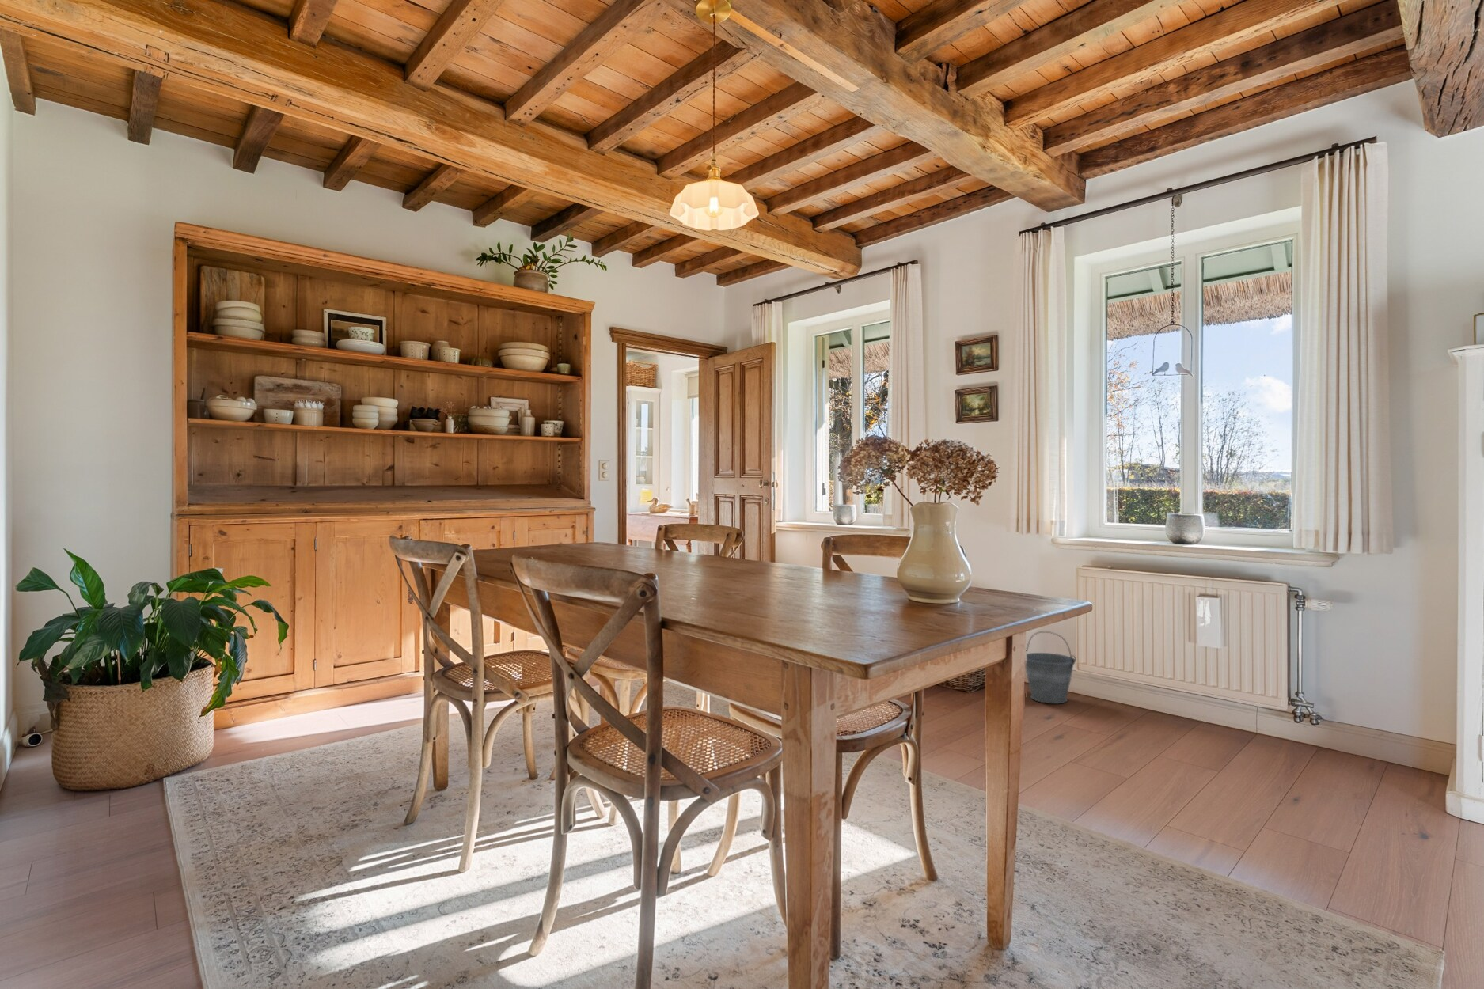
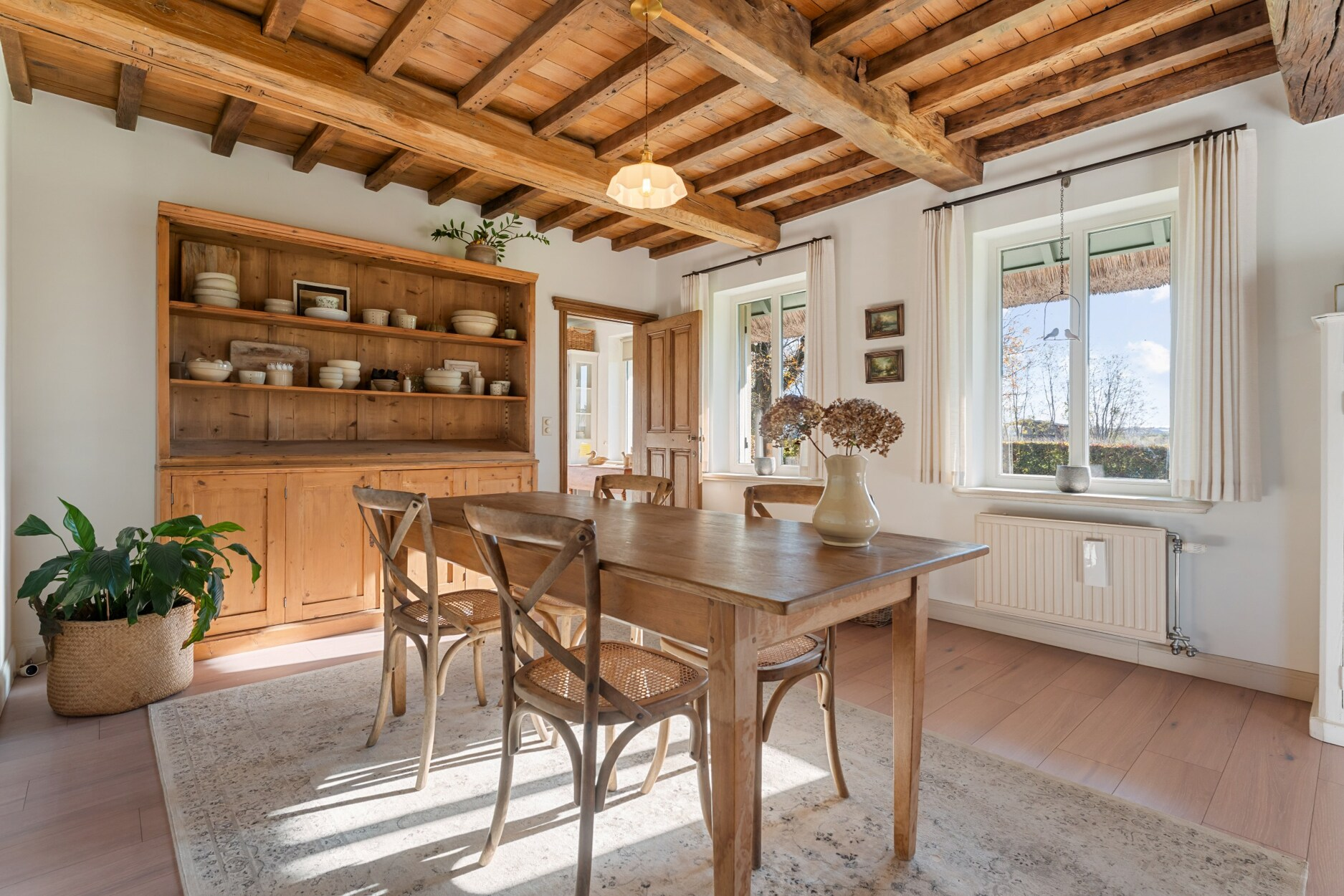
- bucket (1048, 664)
